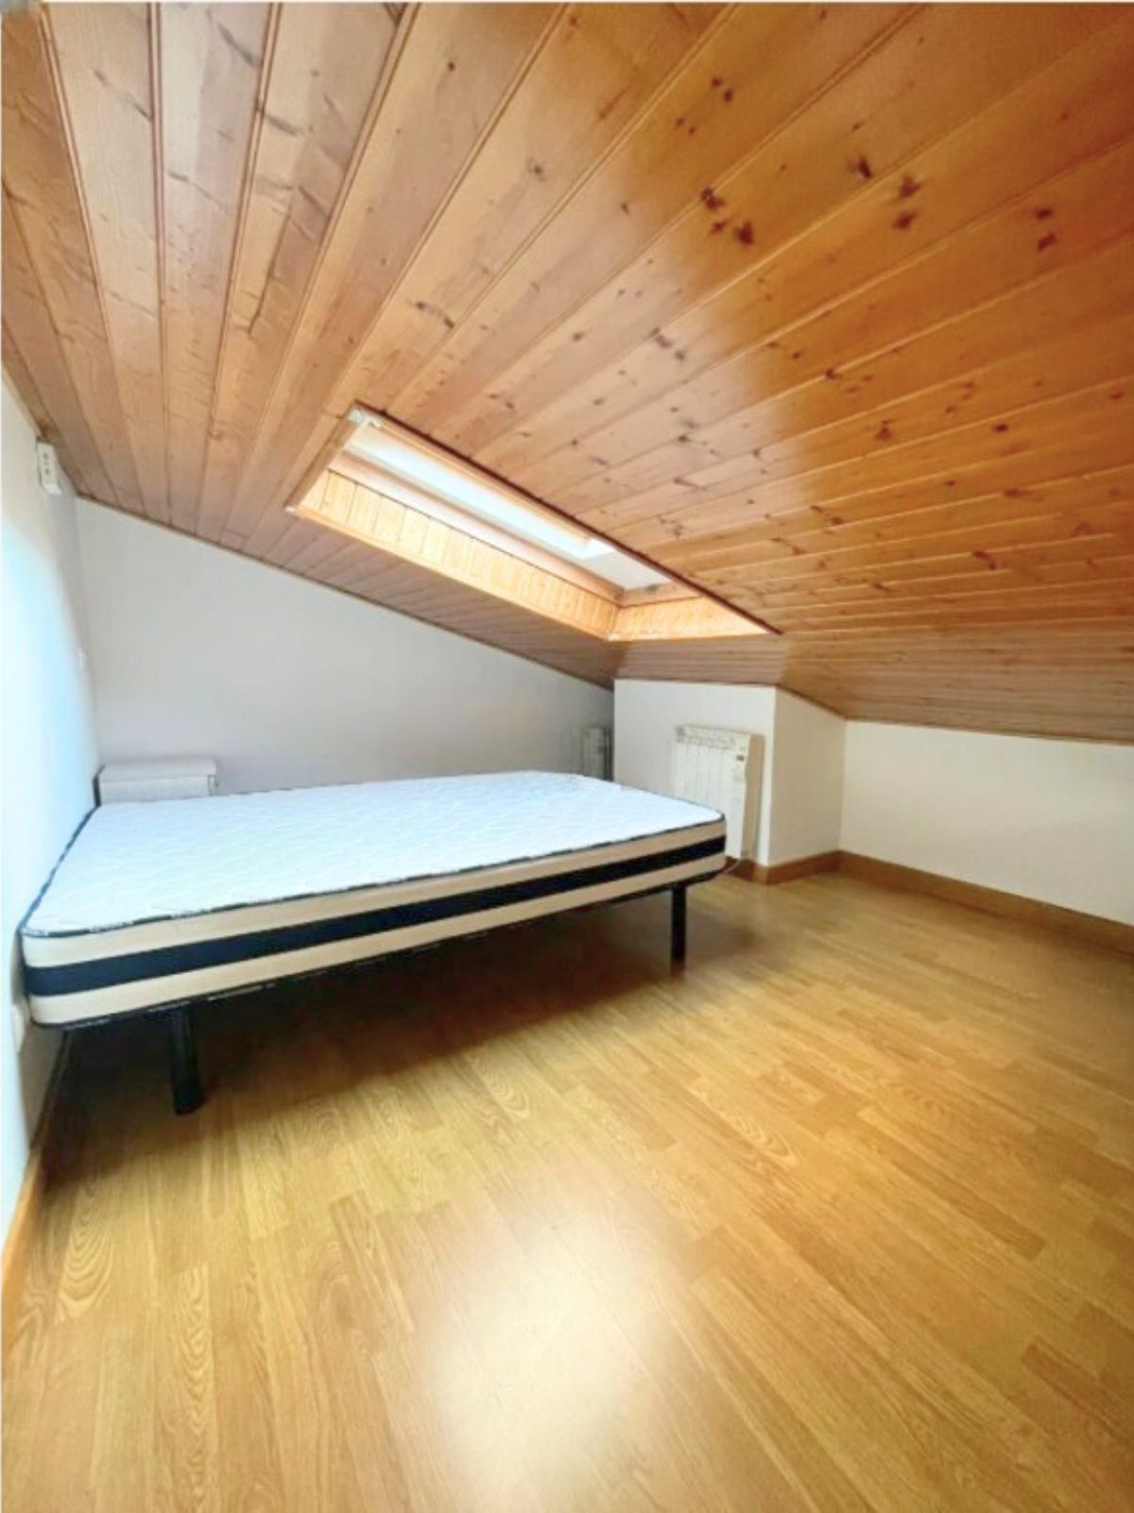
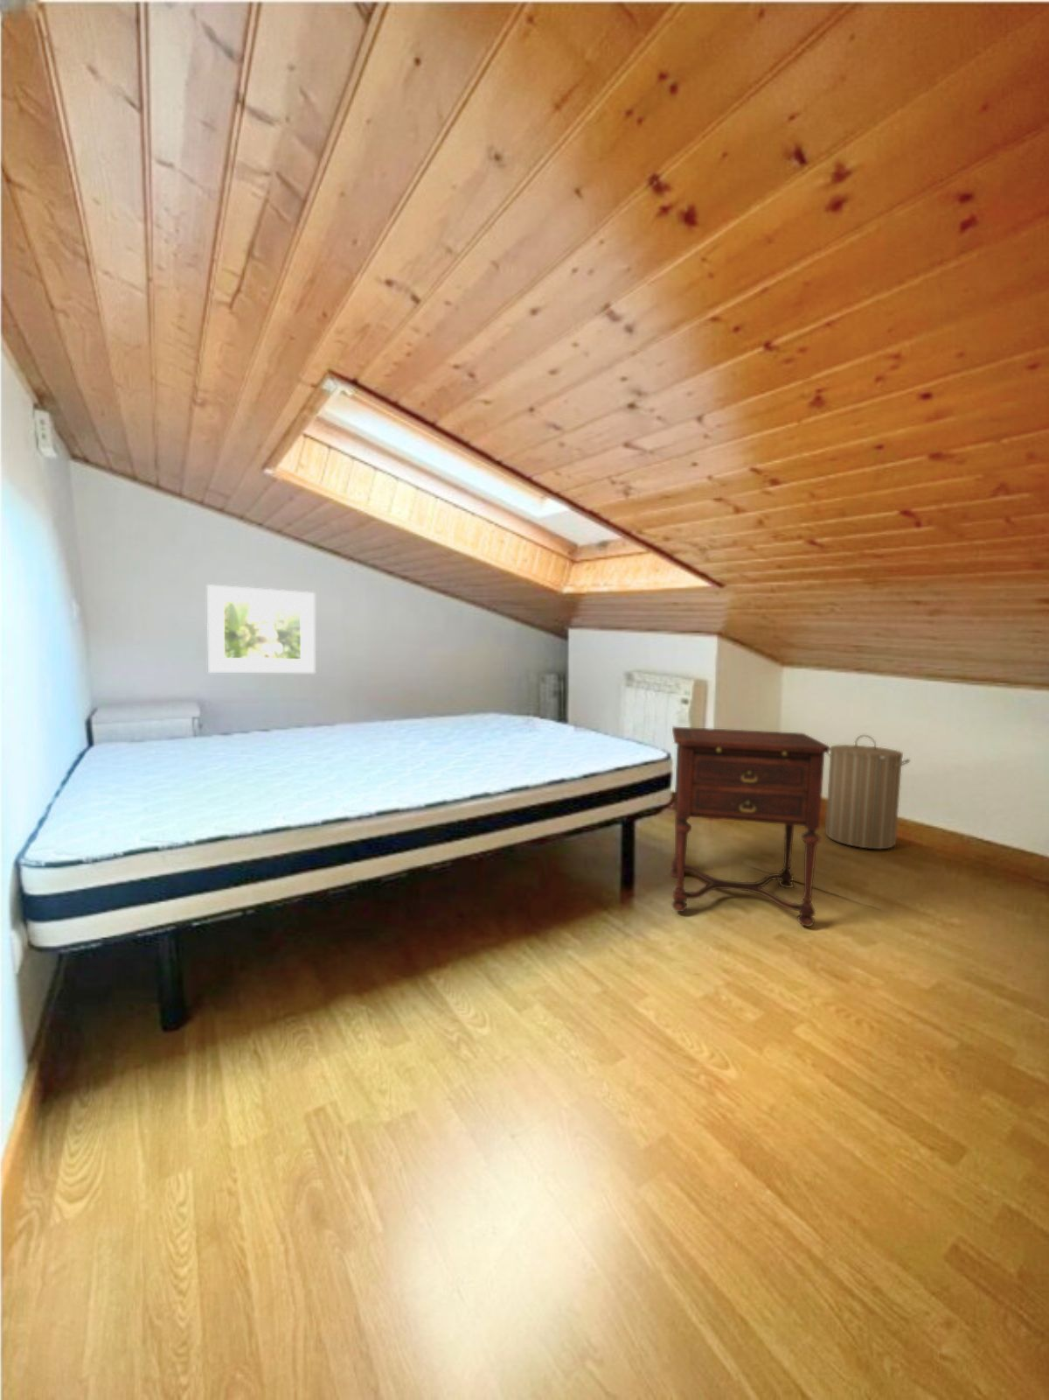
+ side table (738, 818)
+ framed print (263, 631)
+ laundry hamper (863, 787)
